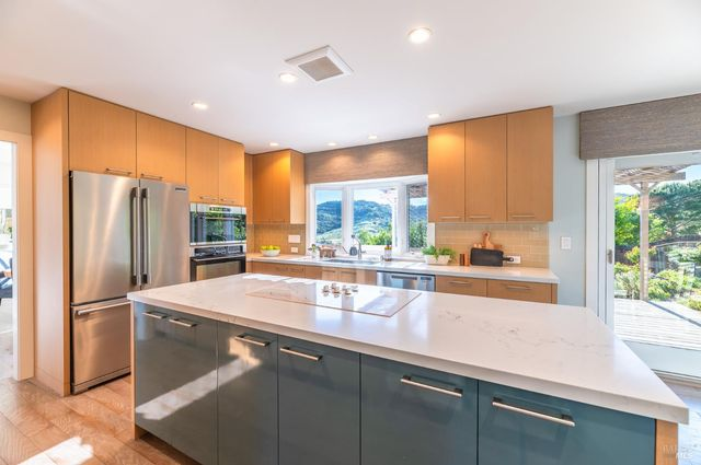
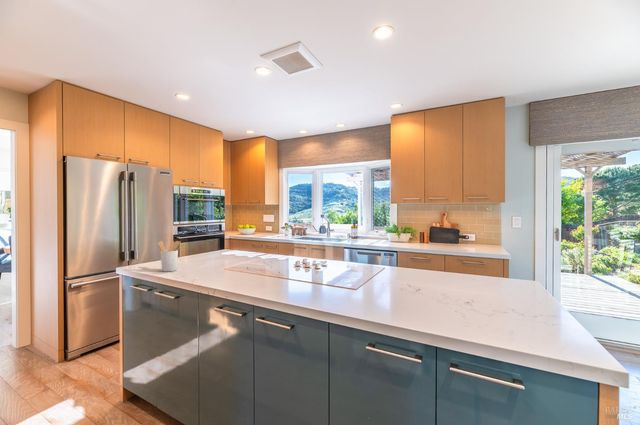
+ utensil holder (171, 254)
